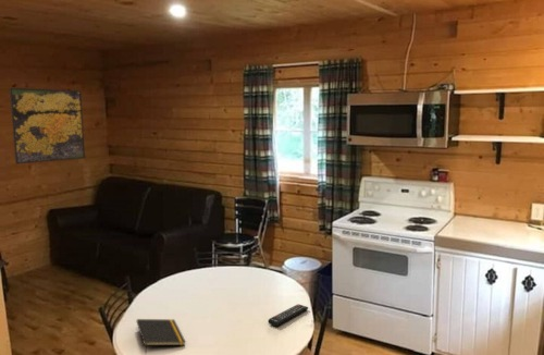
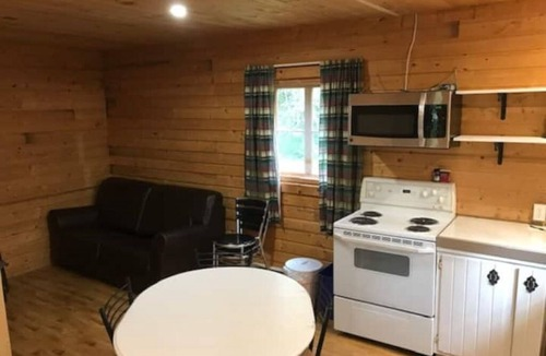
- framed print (49, 125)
- remote control (288, 315)
- notepad (160, 331)
